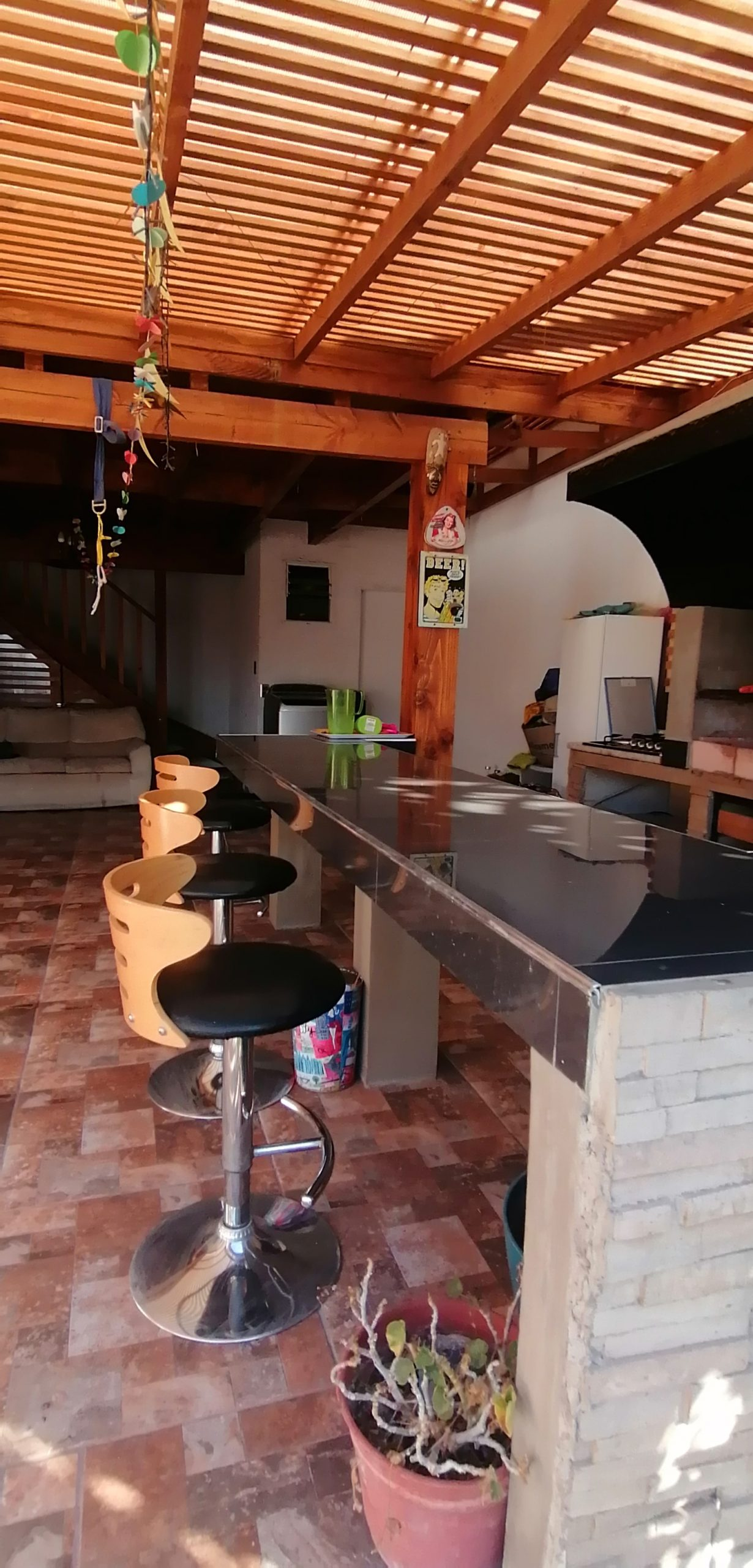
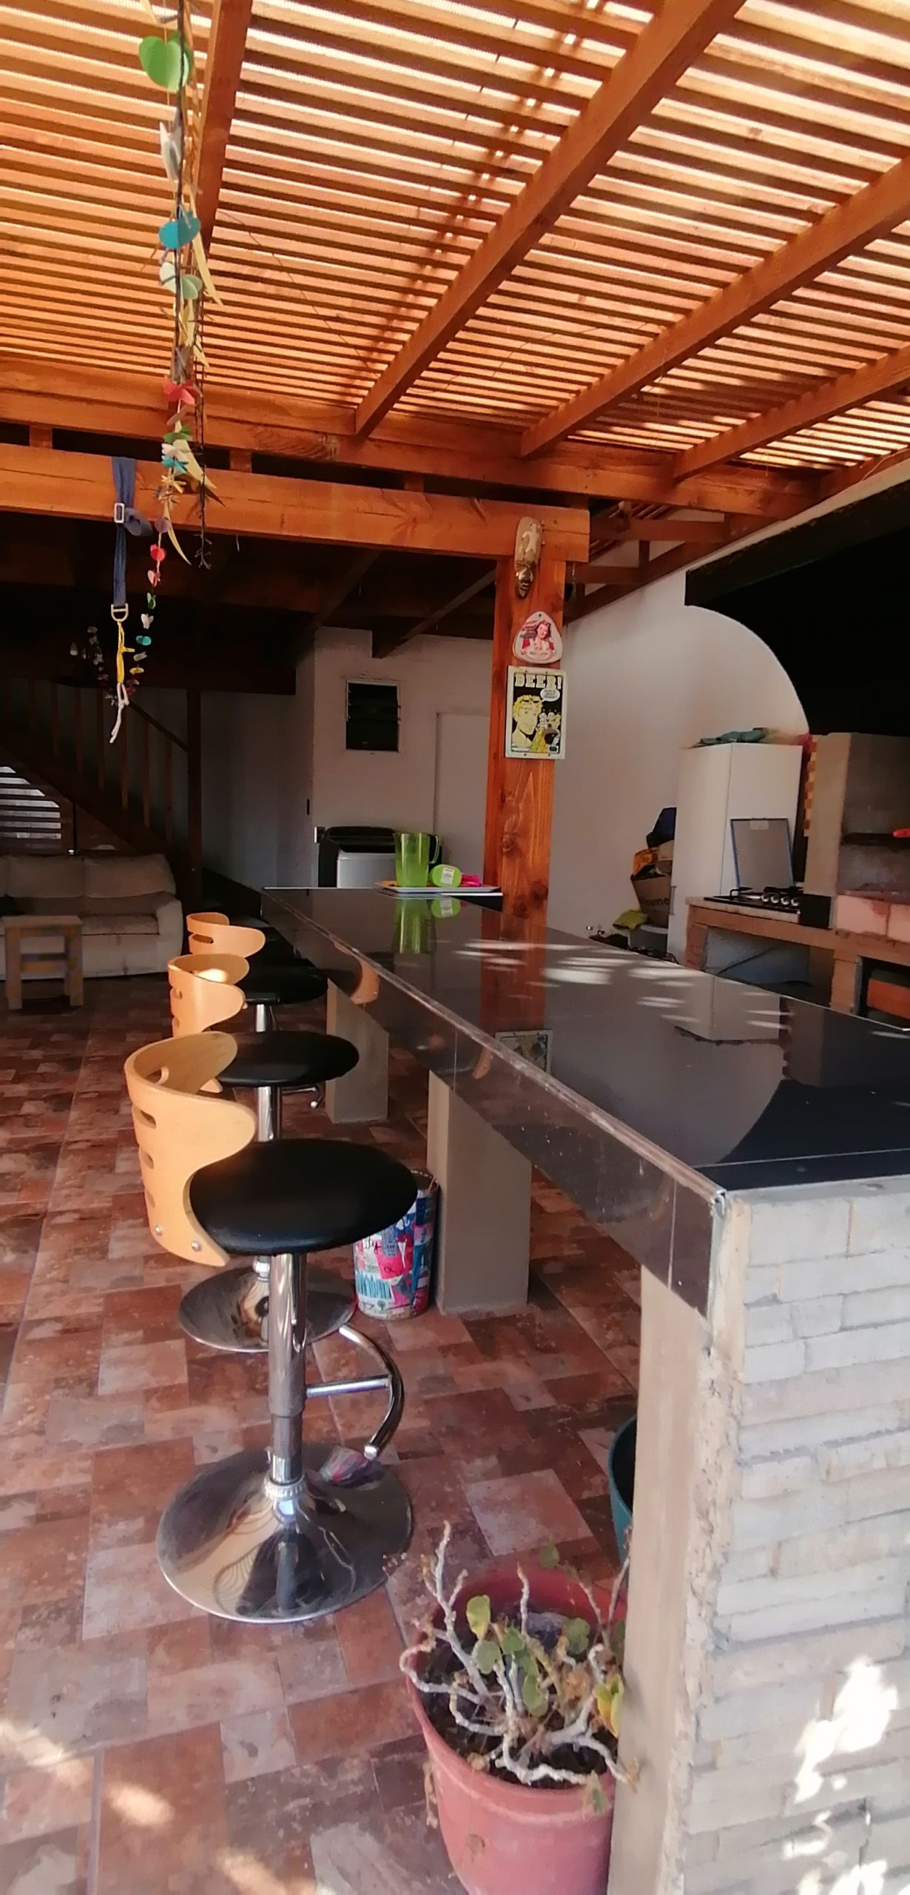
+ side table (44, 960)
